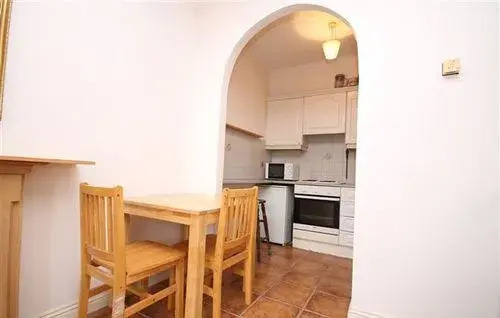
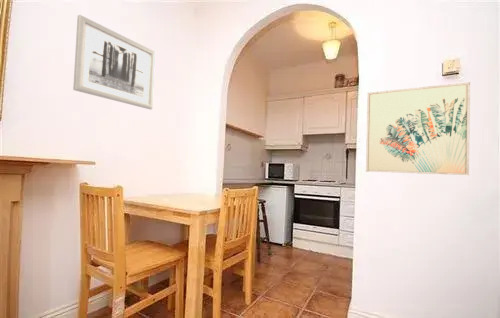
+ wall art (413, 130)
+ wall art (119, 68)
